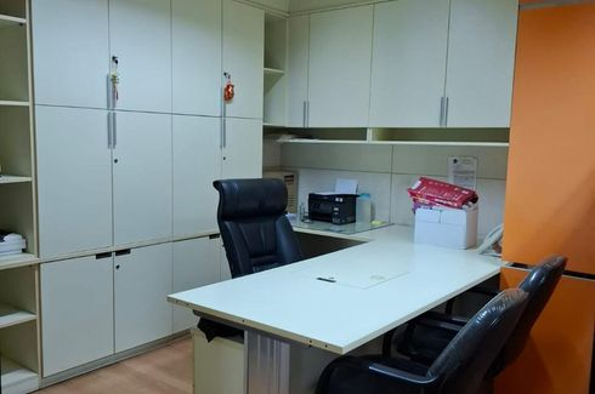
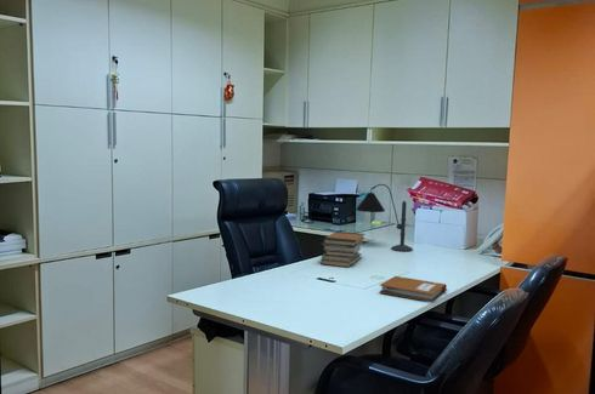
+ desk lamp (382, 211)
+ notebook (414, 287)
+ book stack (342, 247)
